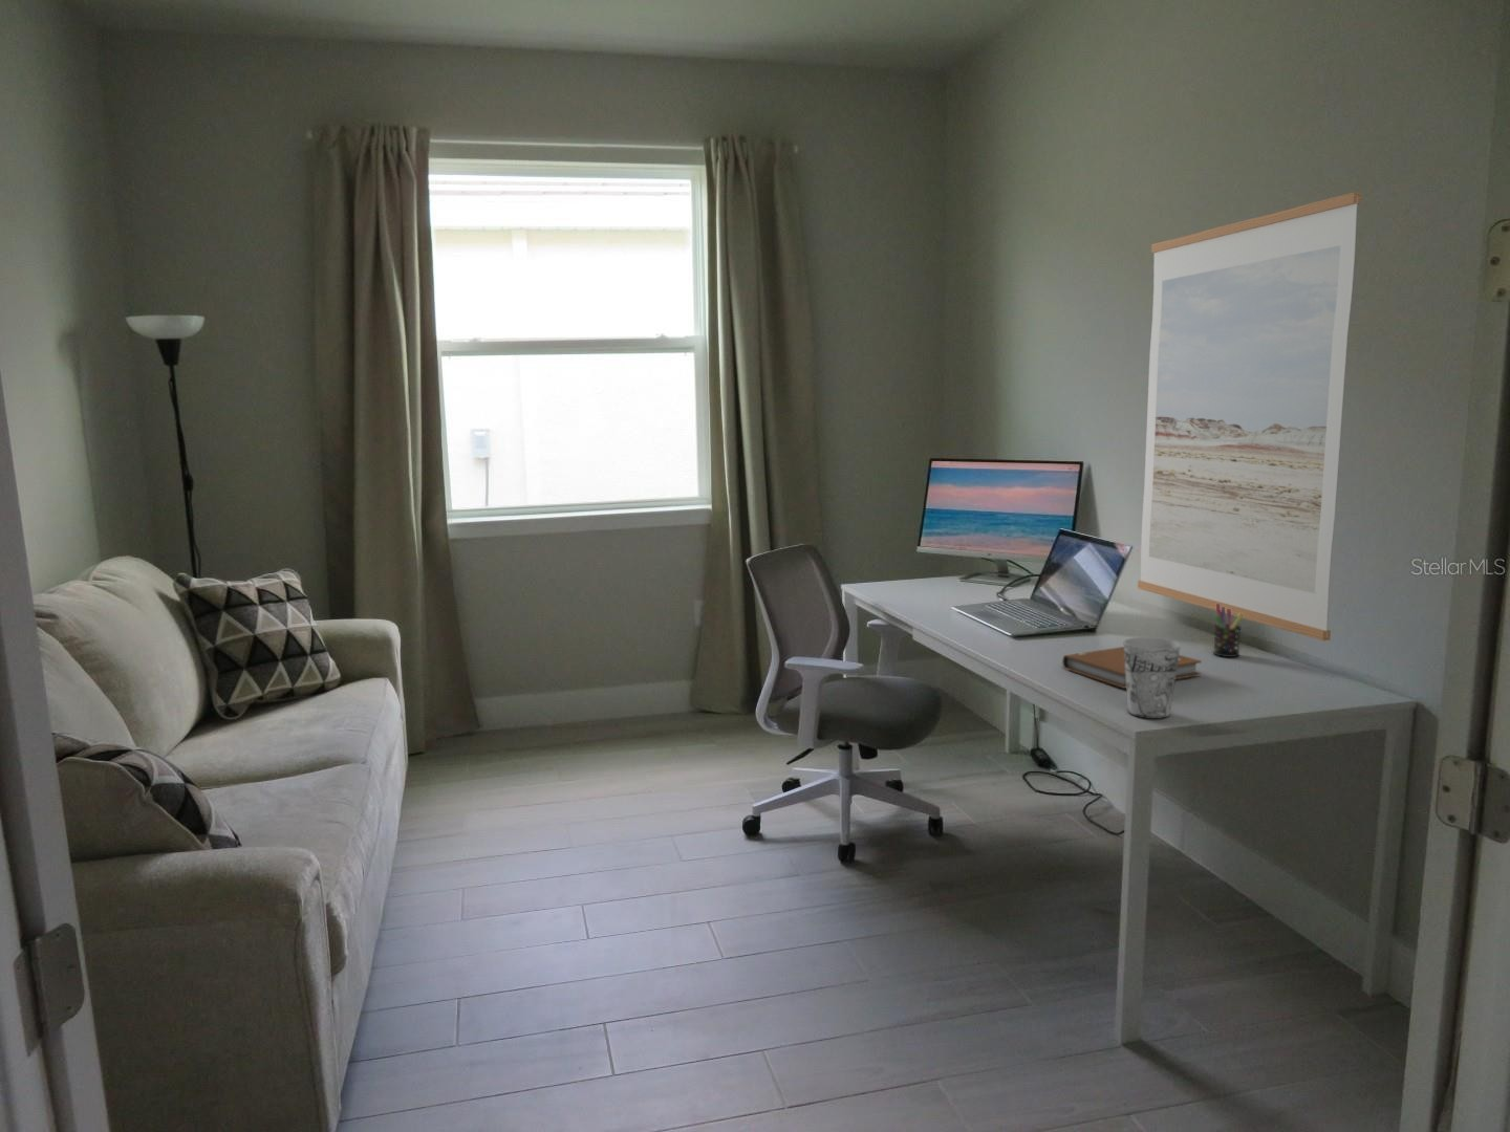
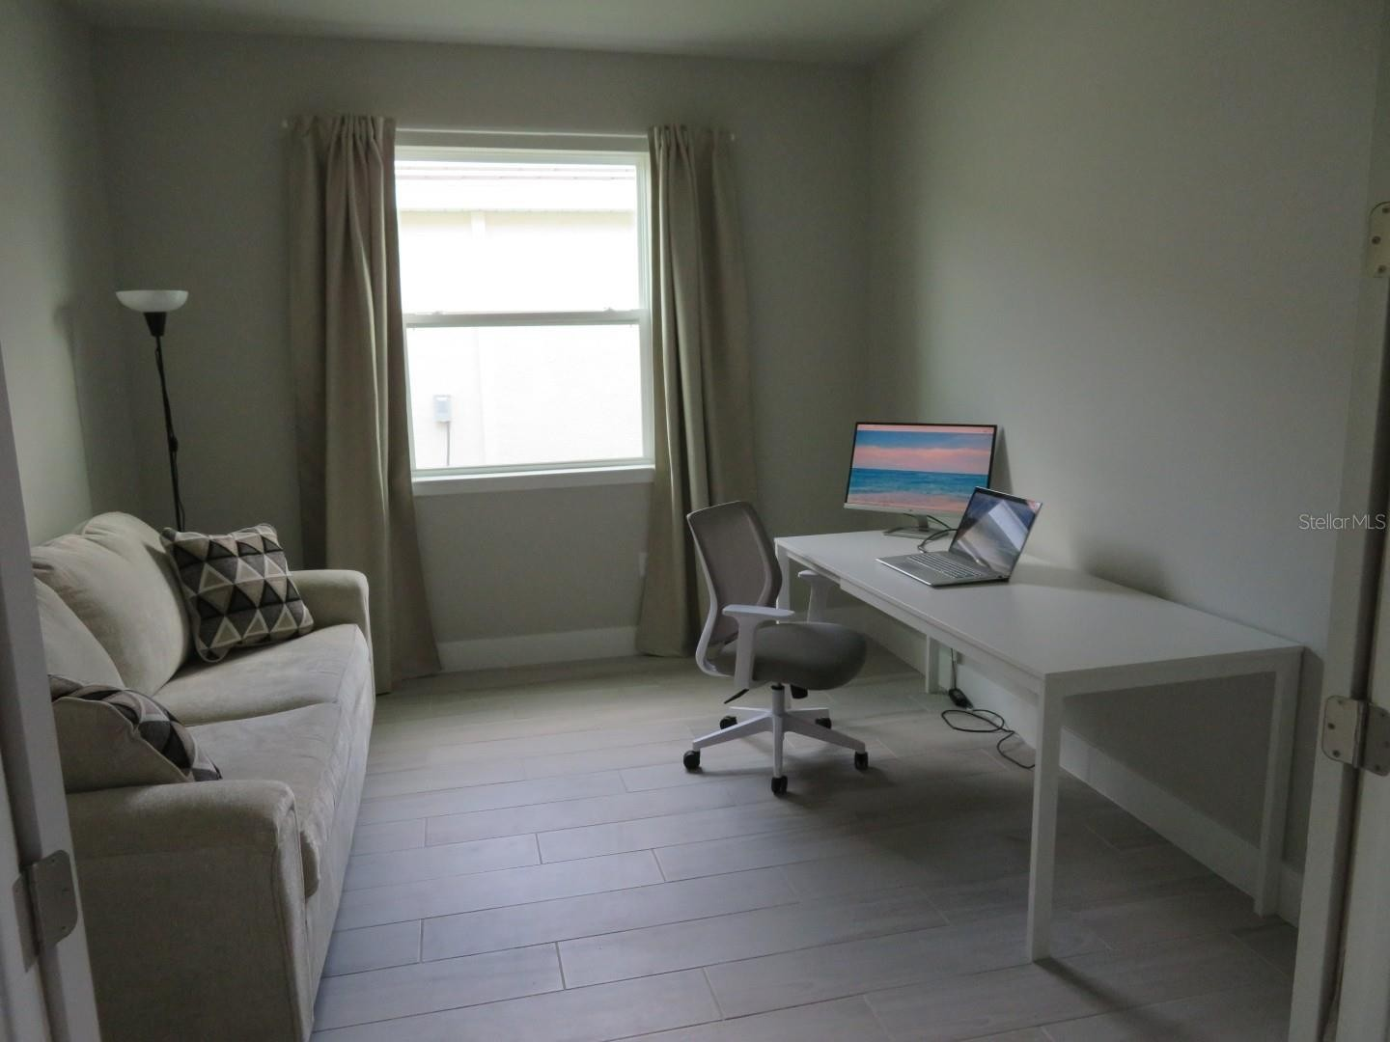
- notebook (1124, 664)
- pen holder (1223, 630)
- wall art (1231, 421)
- cup (1150, 678)
